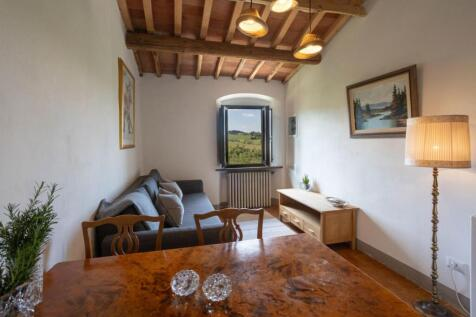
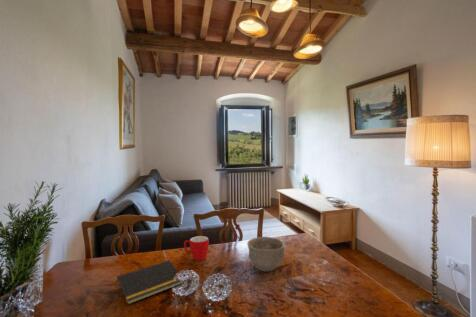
+ notepad (151, 279)
+ bowl (266, 255)
+ mug (196, 248)
